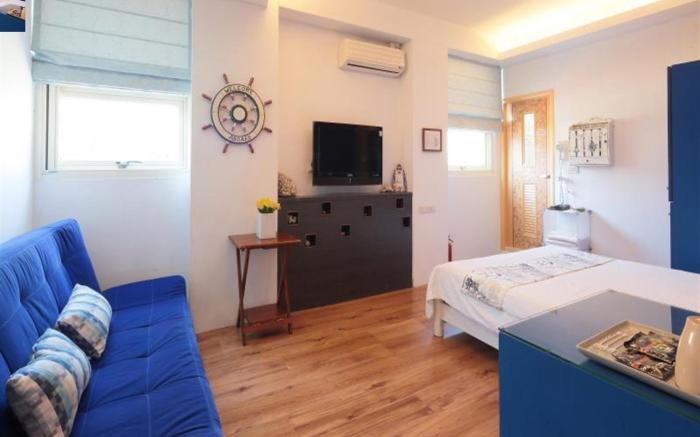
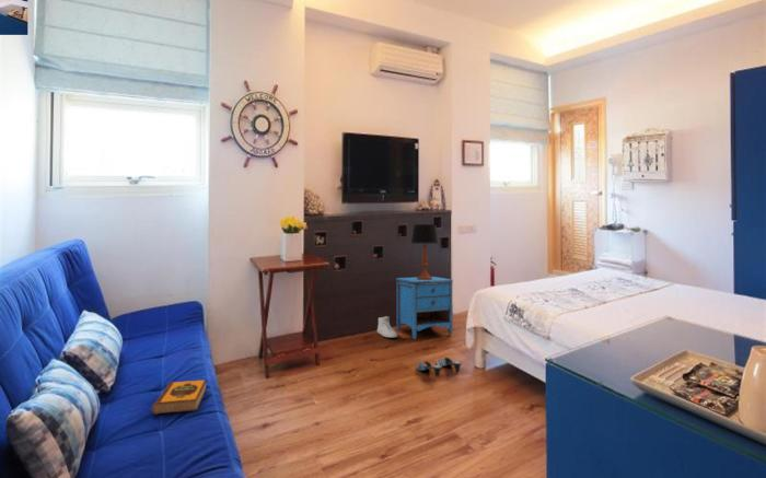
+ sneaker (386, 325)
+ nightstand (423, 305)
+ table lamp (425, 252)
+ hardback book (181, 395)
+ slippers (438, 364)
